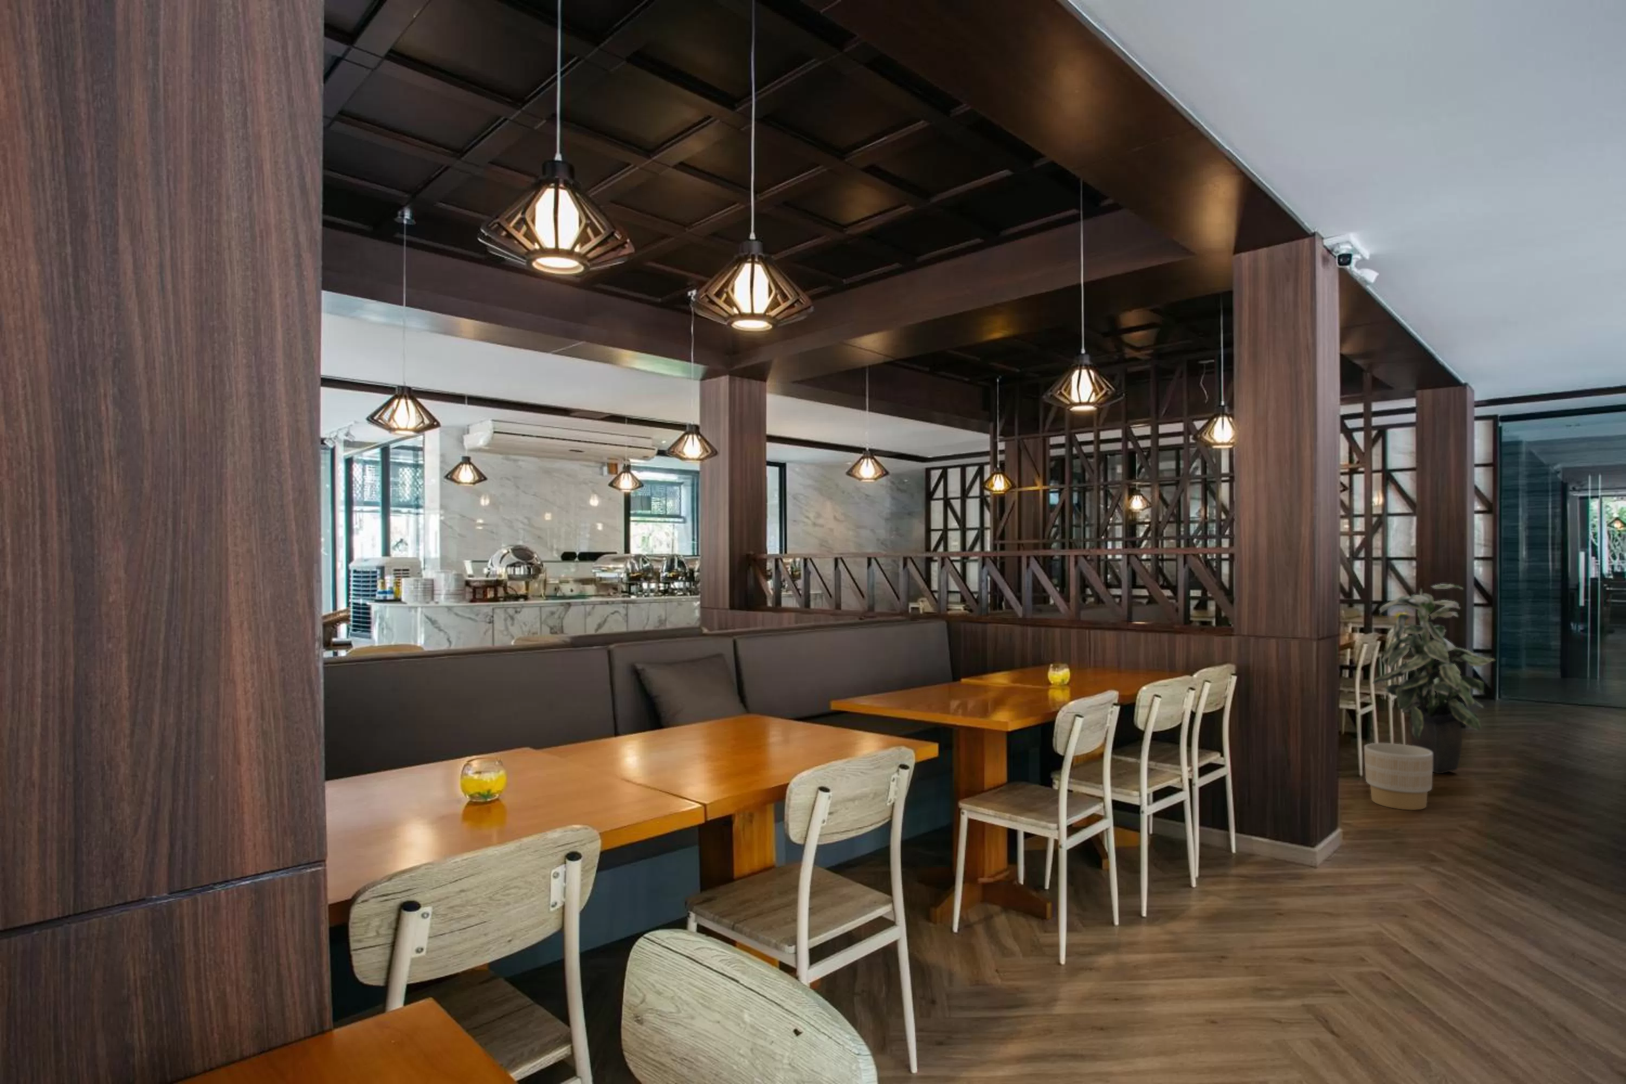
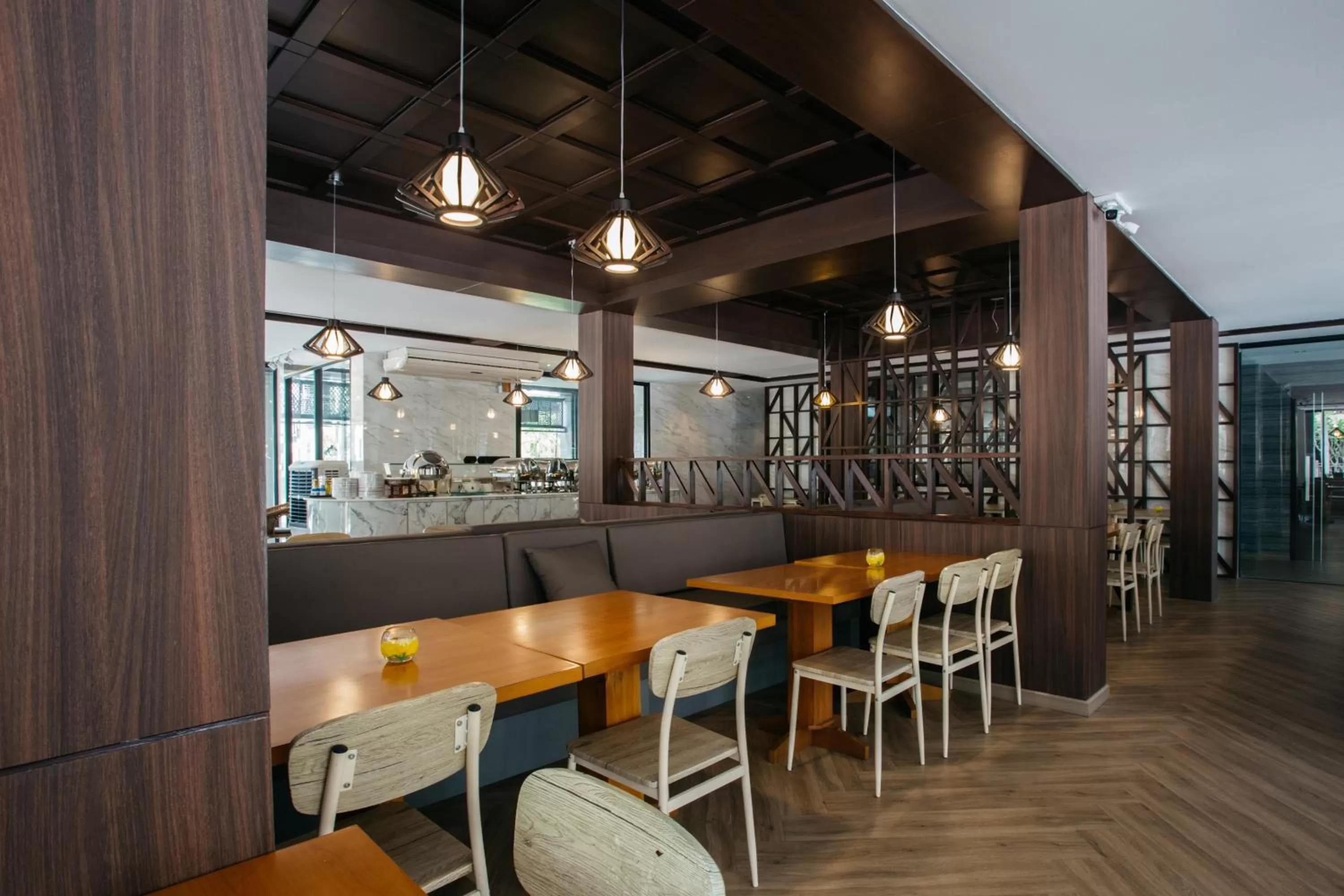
- planter (1397, 777)
- indoor plant (1436, 678)
